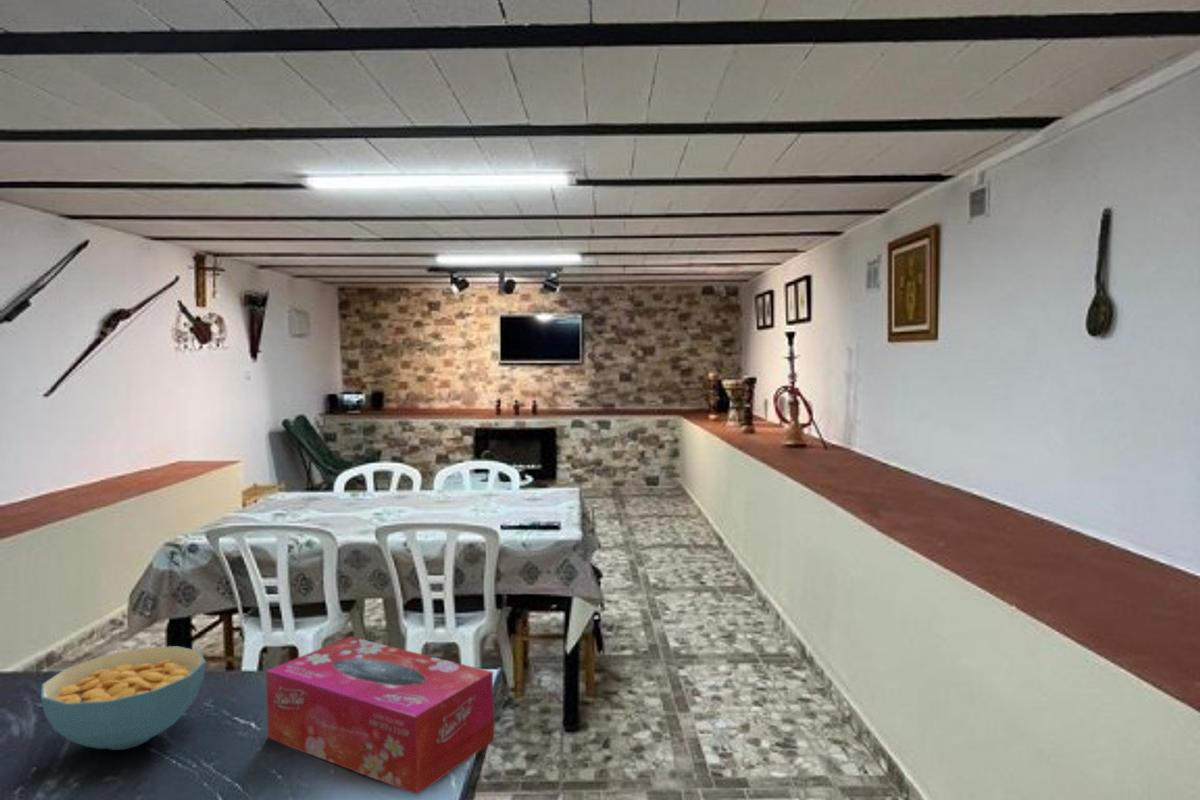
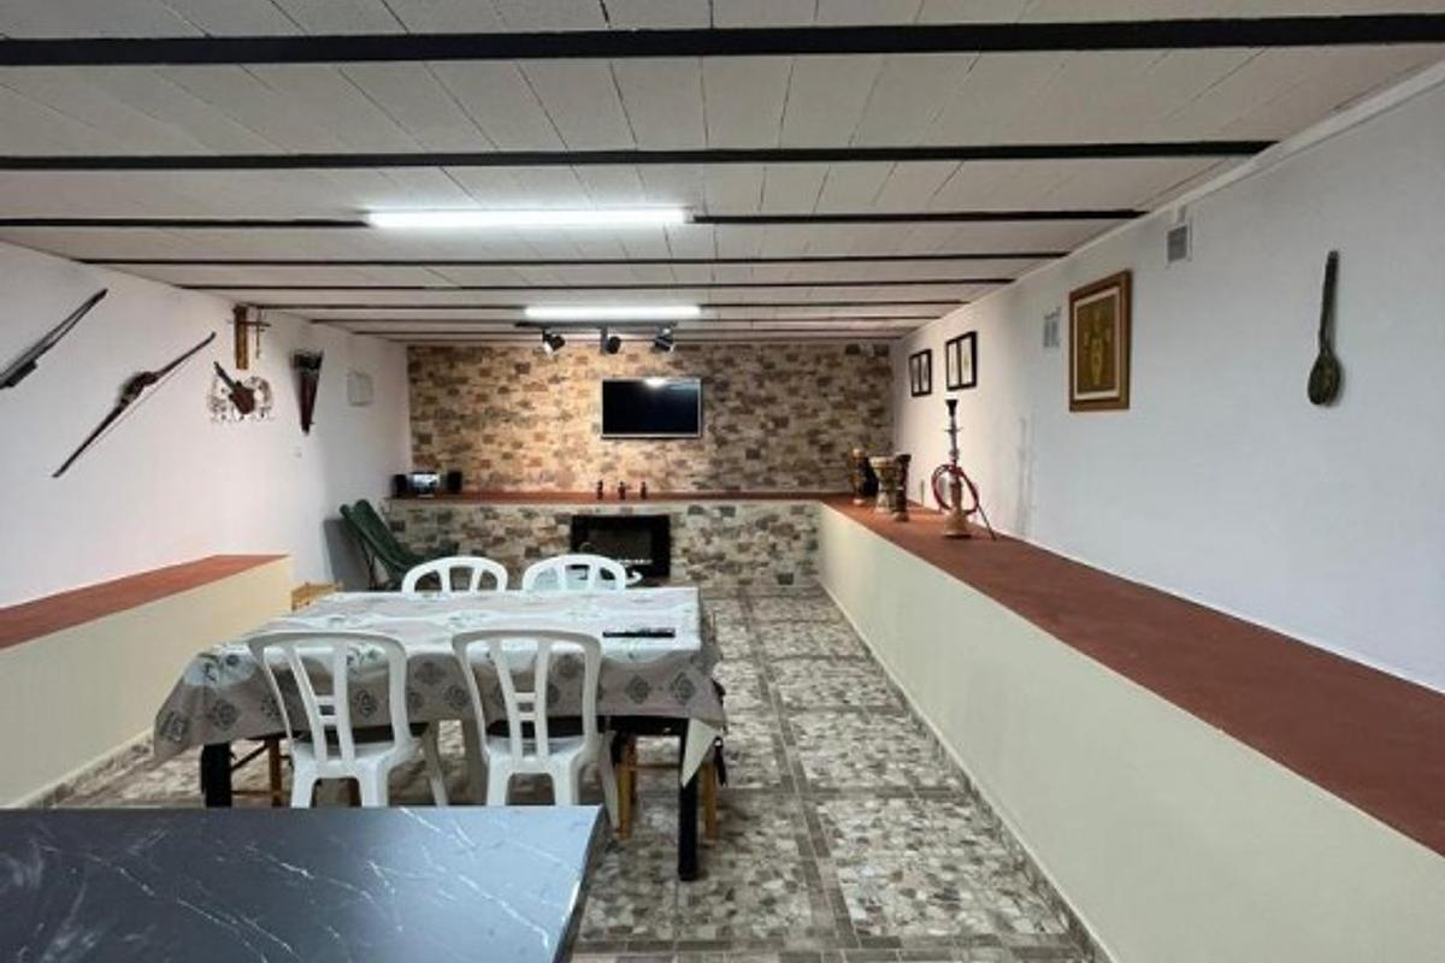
- cereal bowl (127, 705)
- tissue box (379, 705)
